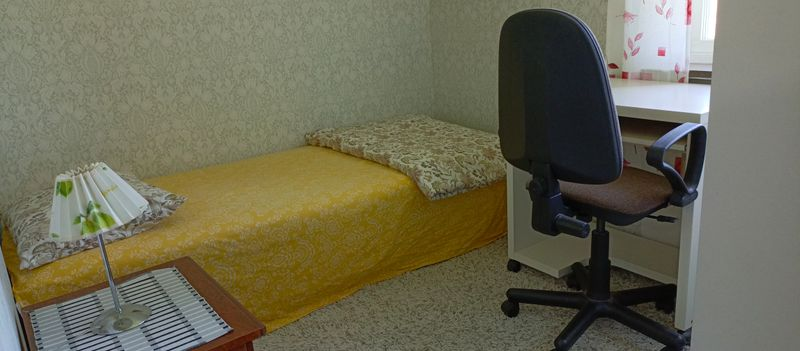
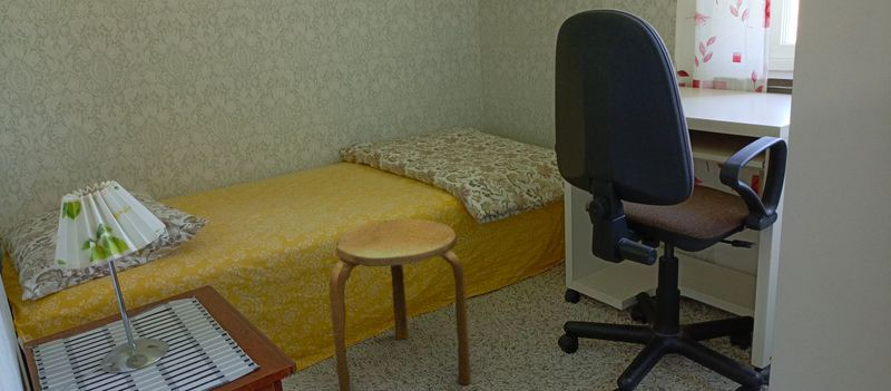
+ stool (393, 304)
